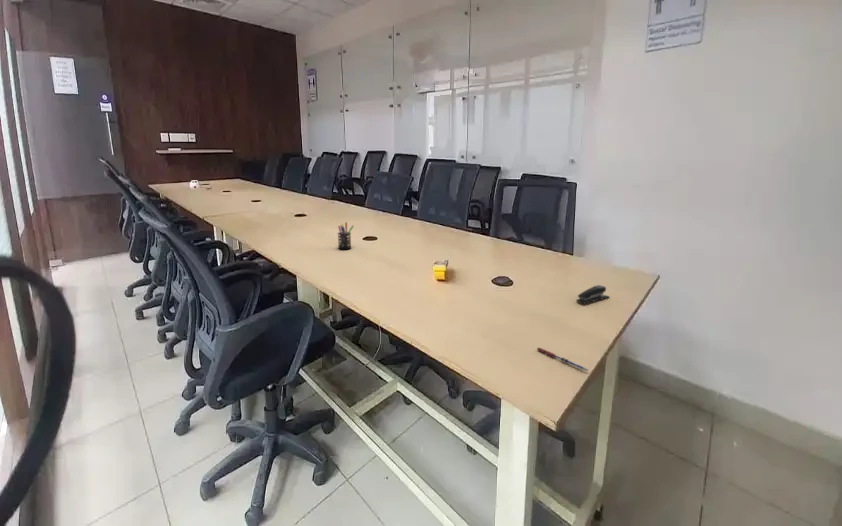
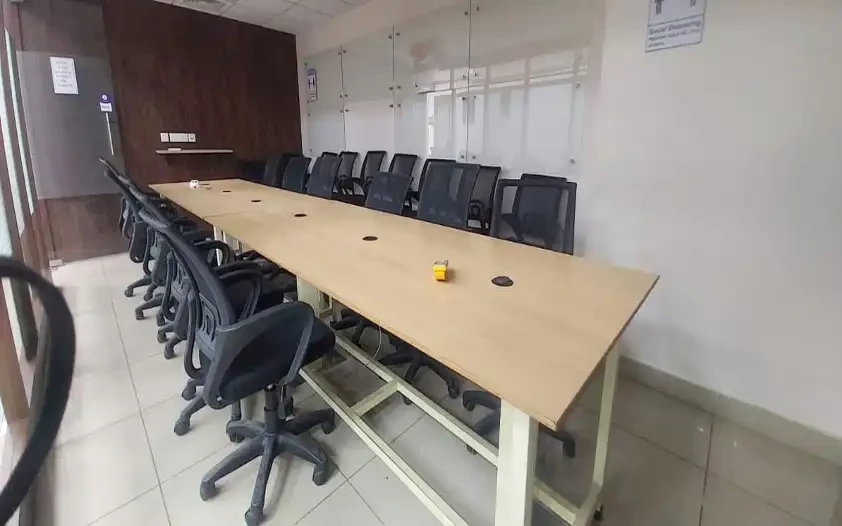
- pen (561, 358)
- stapler (593, 293)
- pen holder (346, 235)
